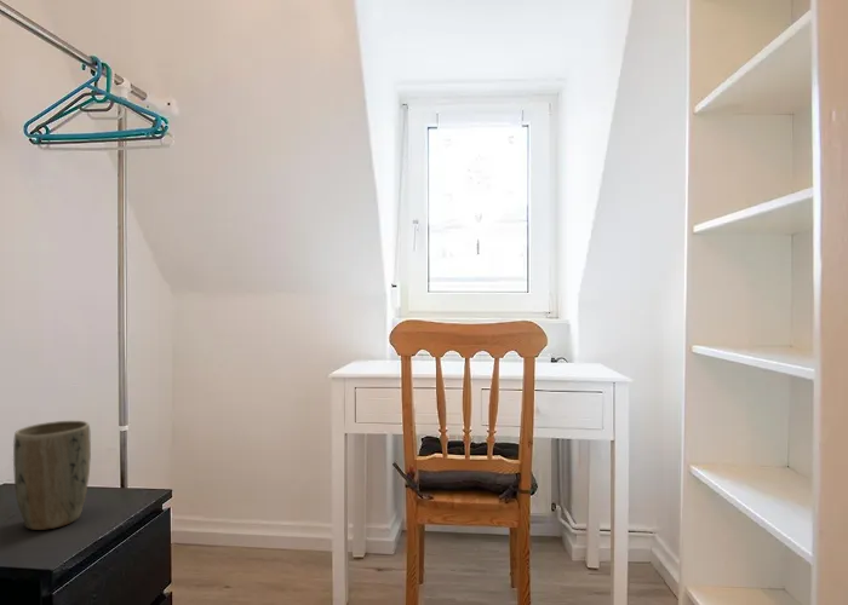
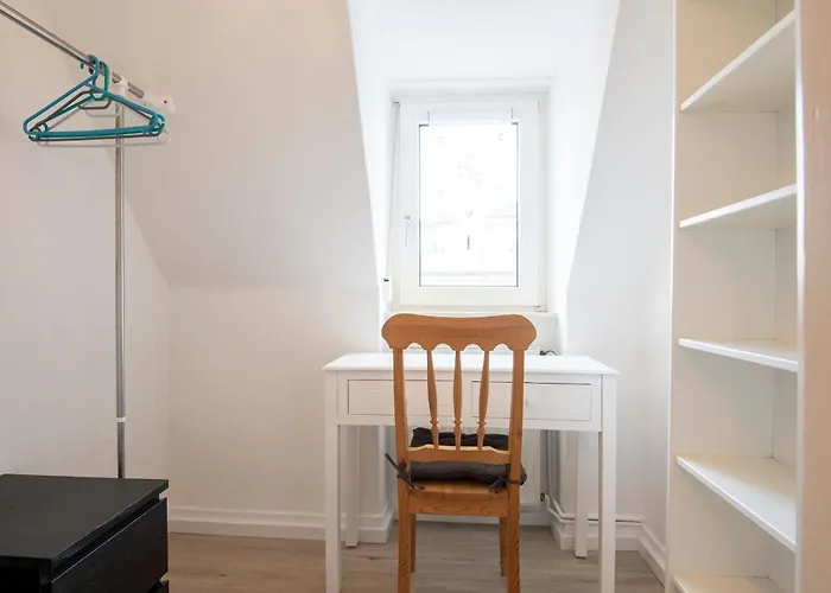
- plant pot (53, 473)
